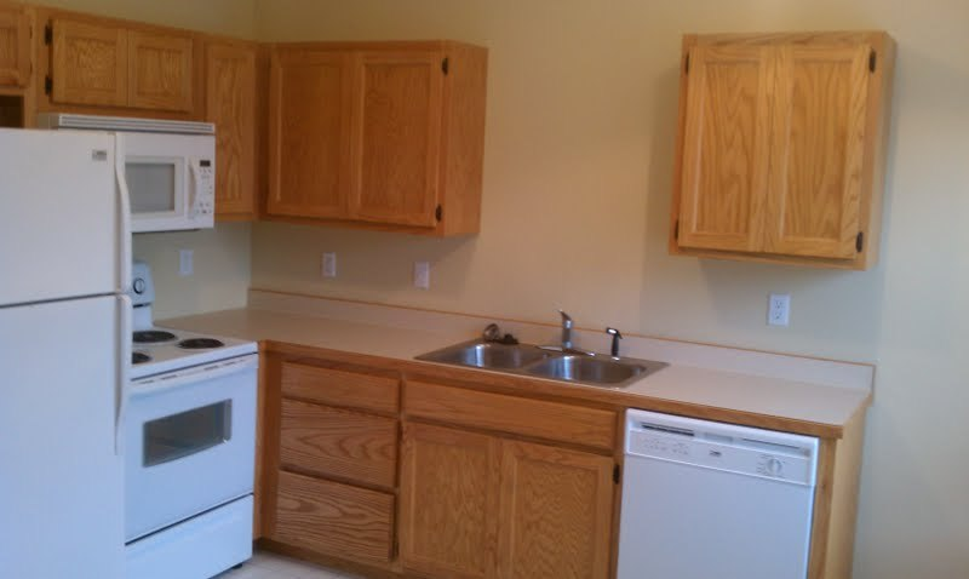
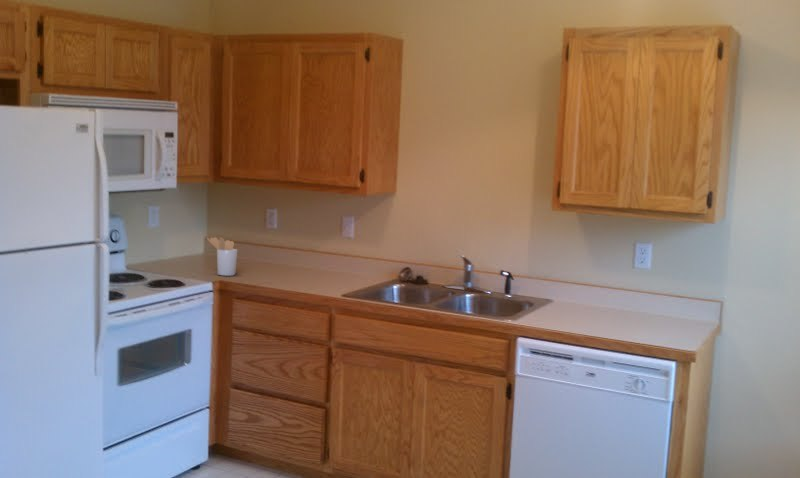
+ utensil holder (222, 255)
